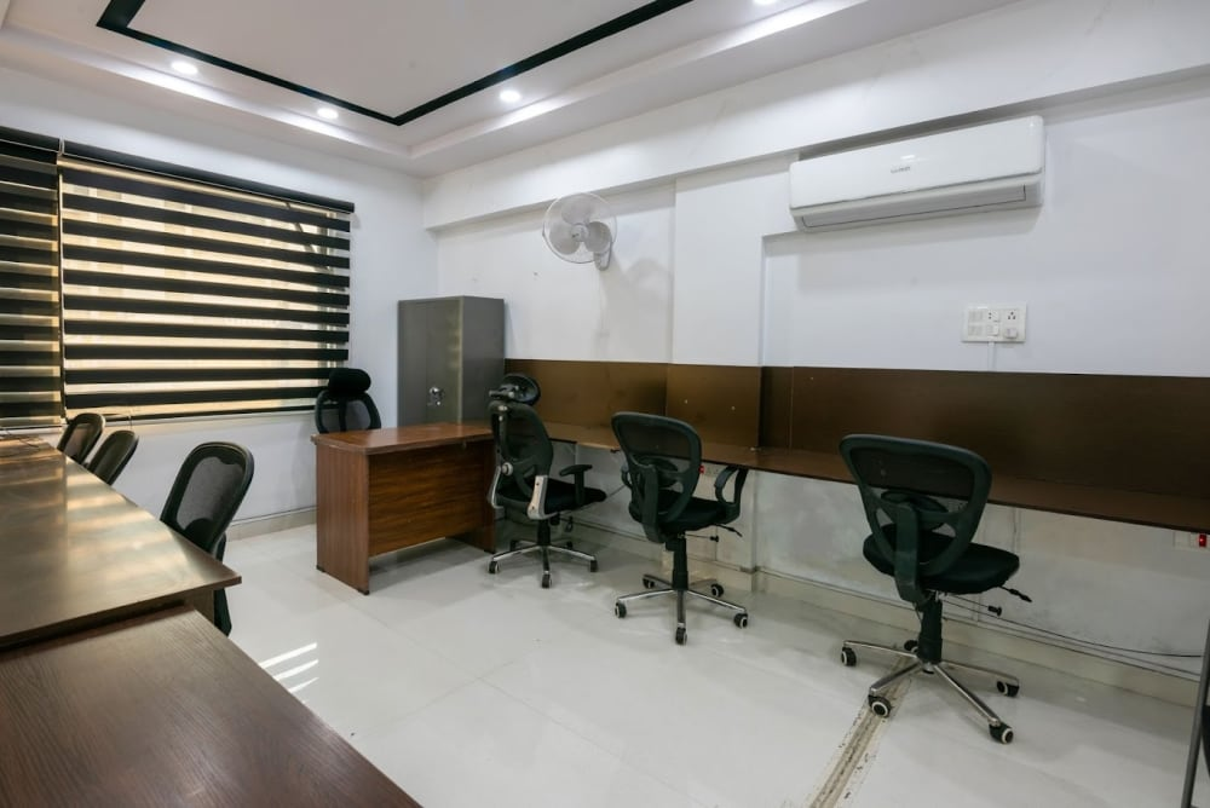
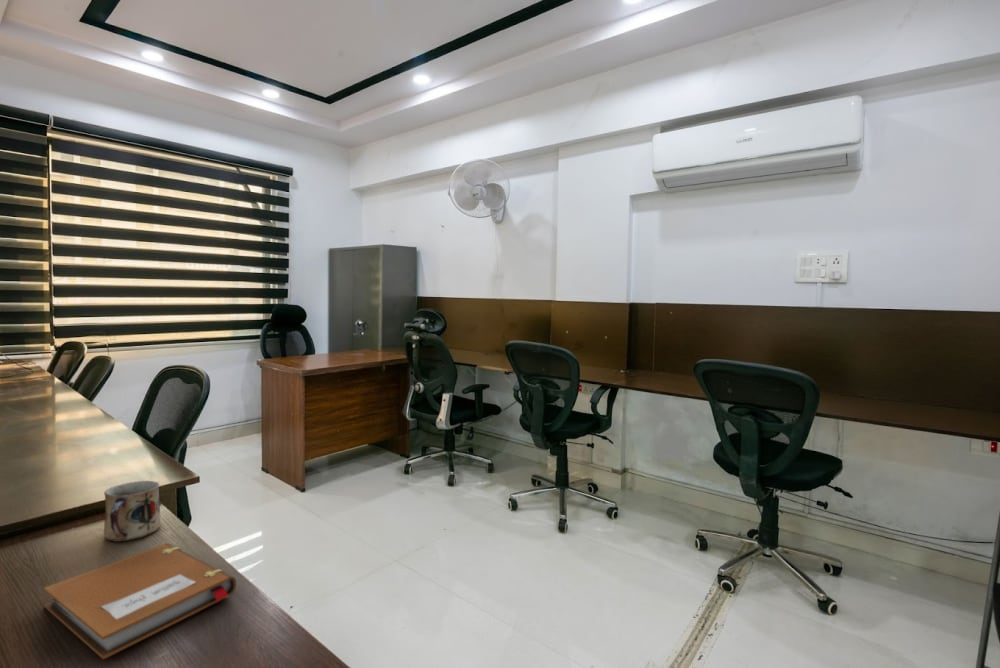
+ notebook (145, 591)
+ mug (131, 510)
